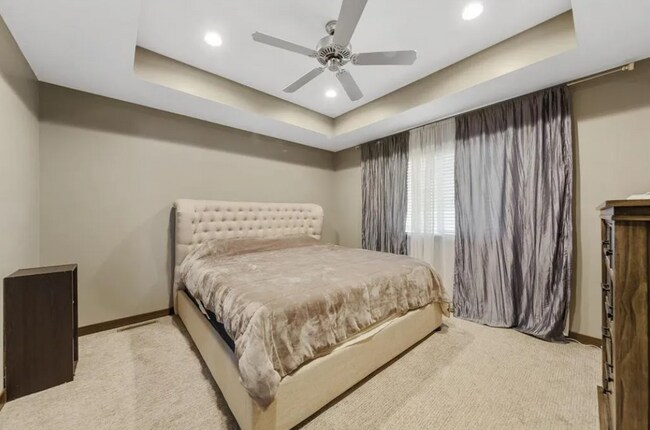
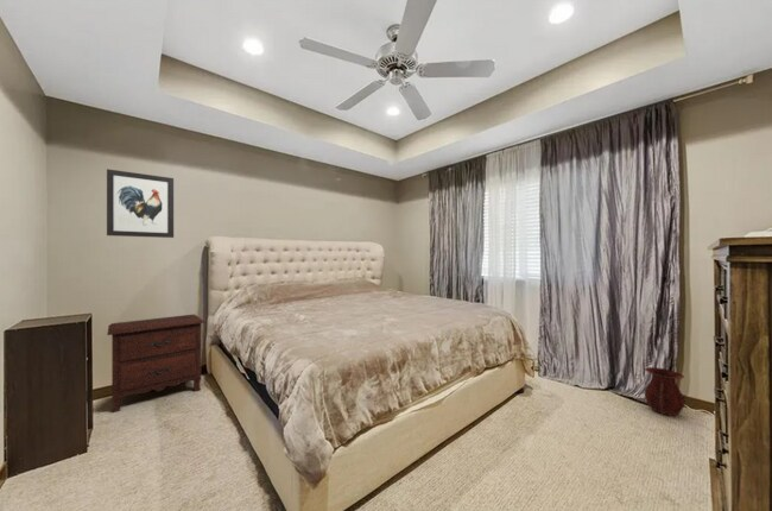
+ vase (664, 391)
+ nightstand (158, 357)
+ wall art (141, 204)
